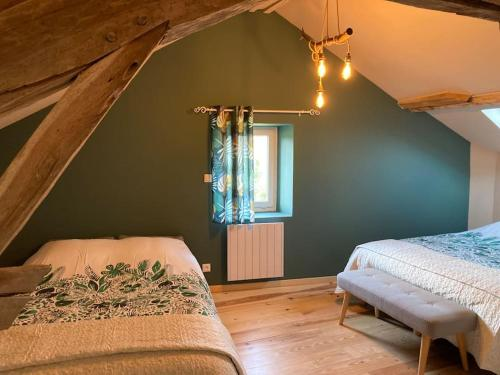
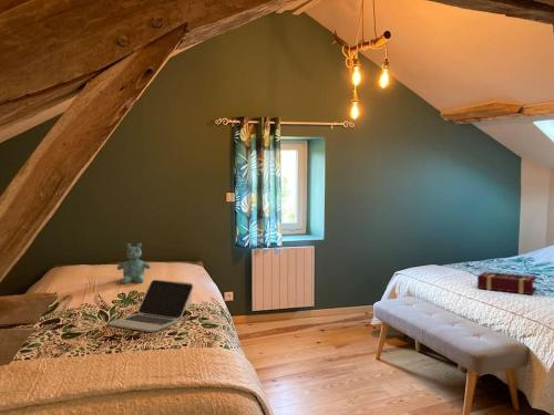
+ book (506, 281)
+ laptop (152, 303)
+ stuffed bear (133, 262)
